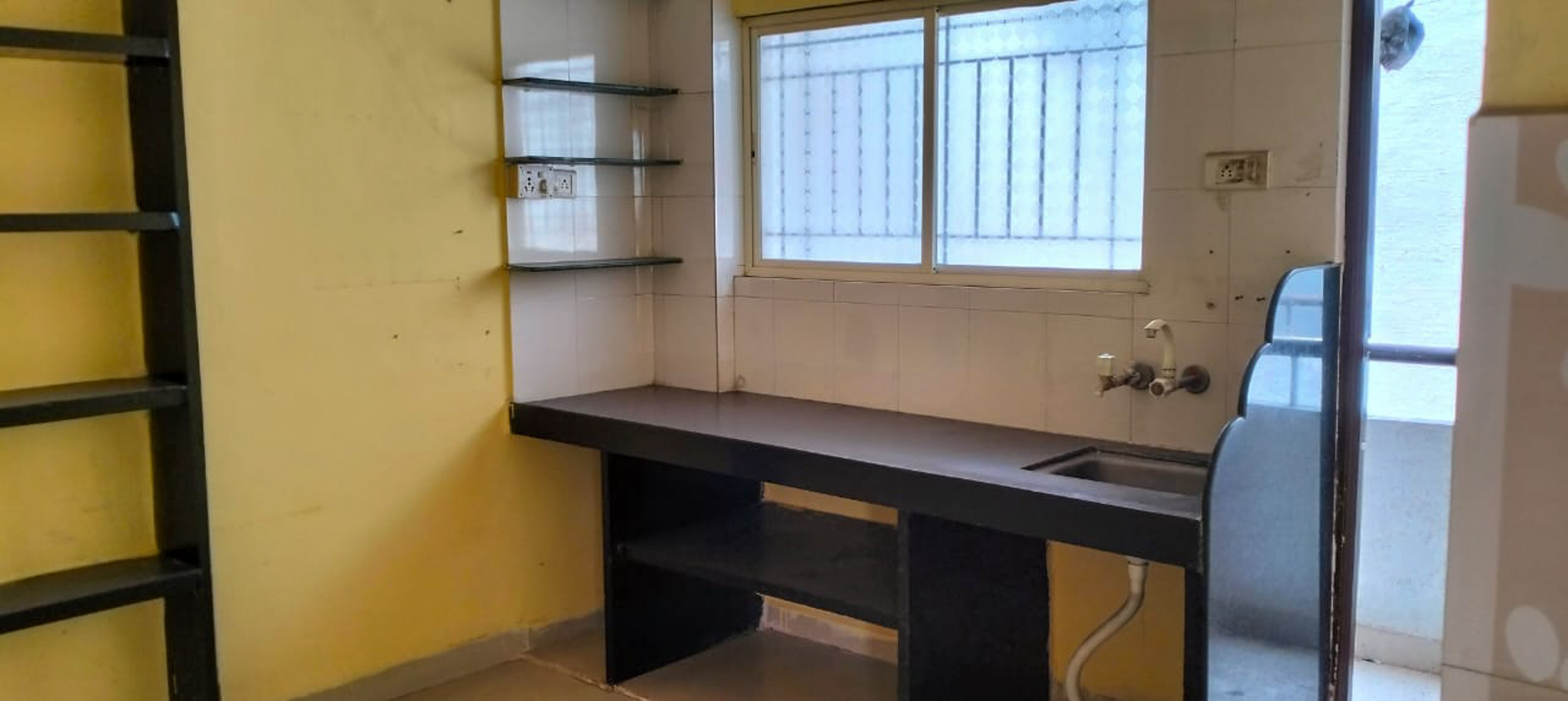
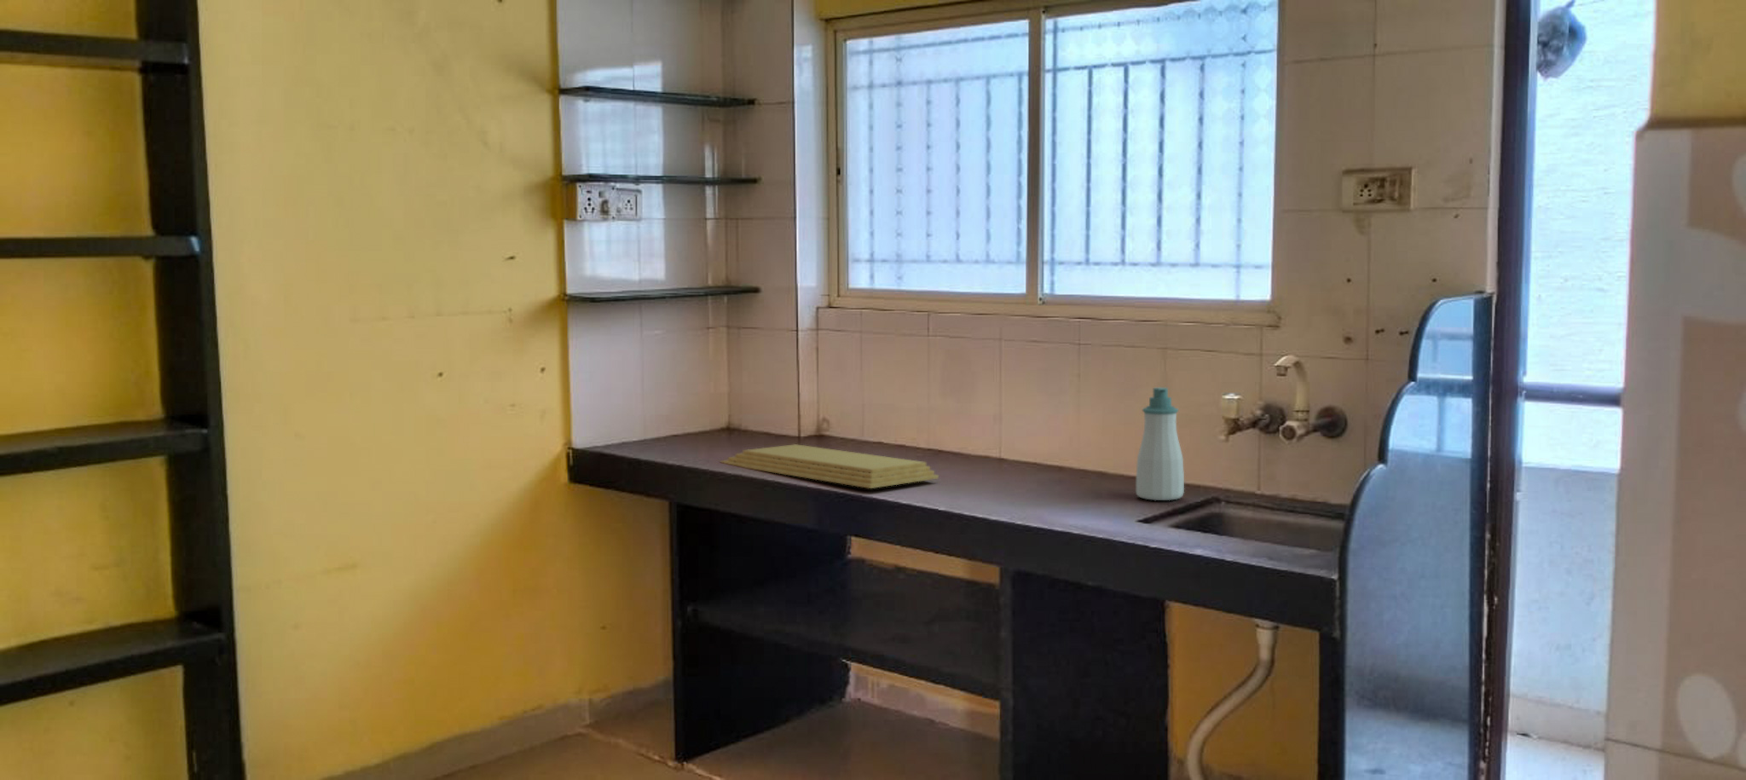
+ cutting board (824, 464)
+ soap bottle (1159, 443)
